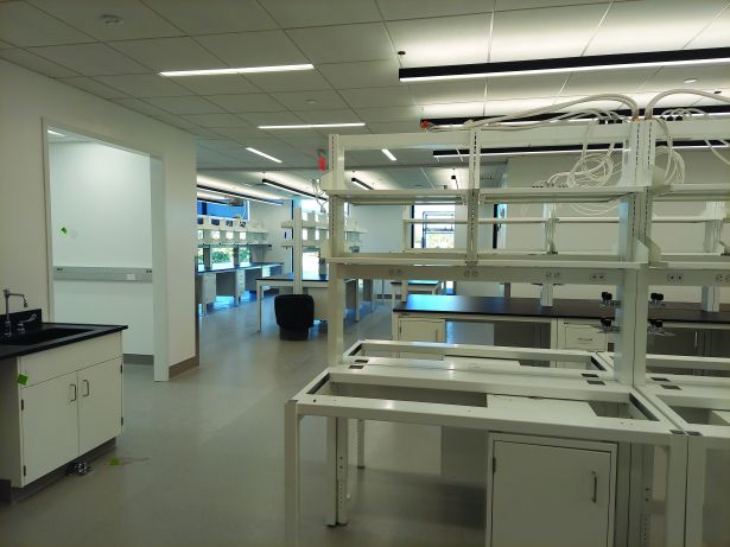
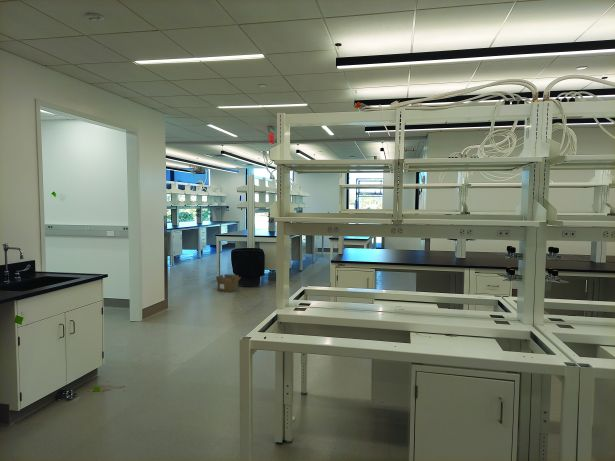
+ cardboard box (228, 283)
